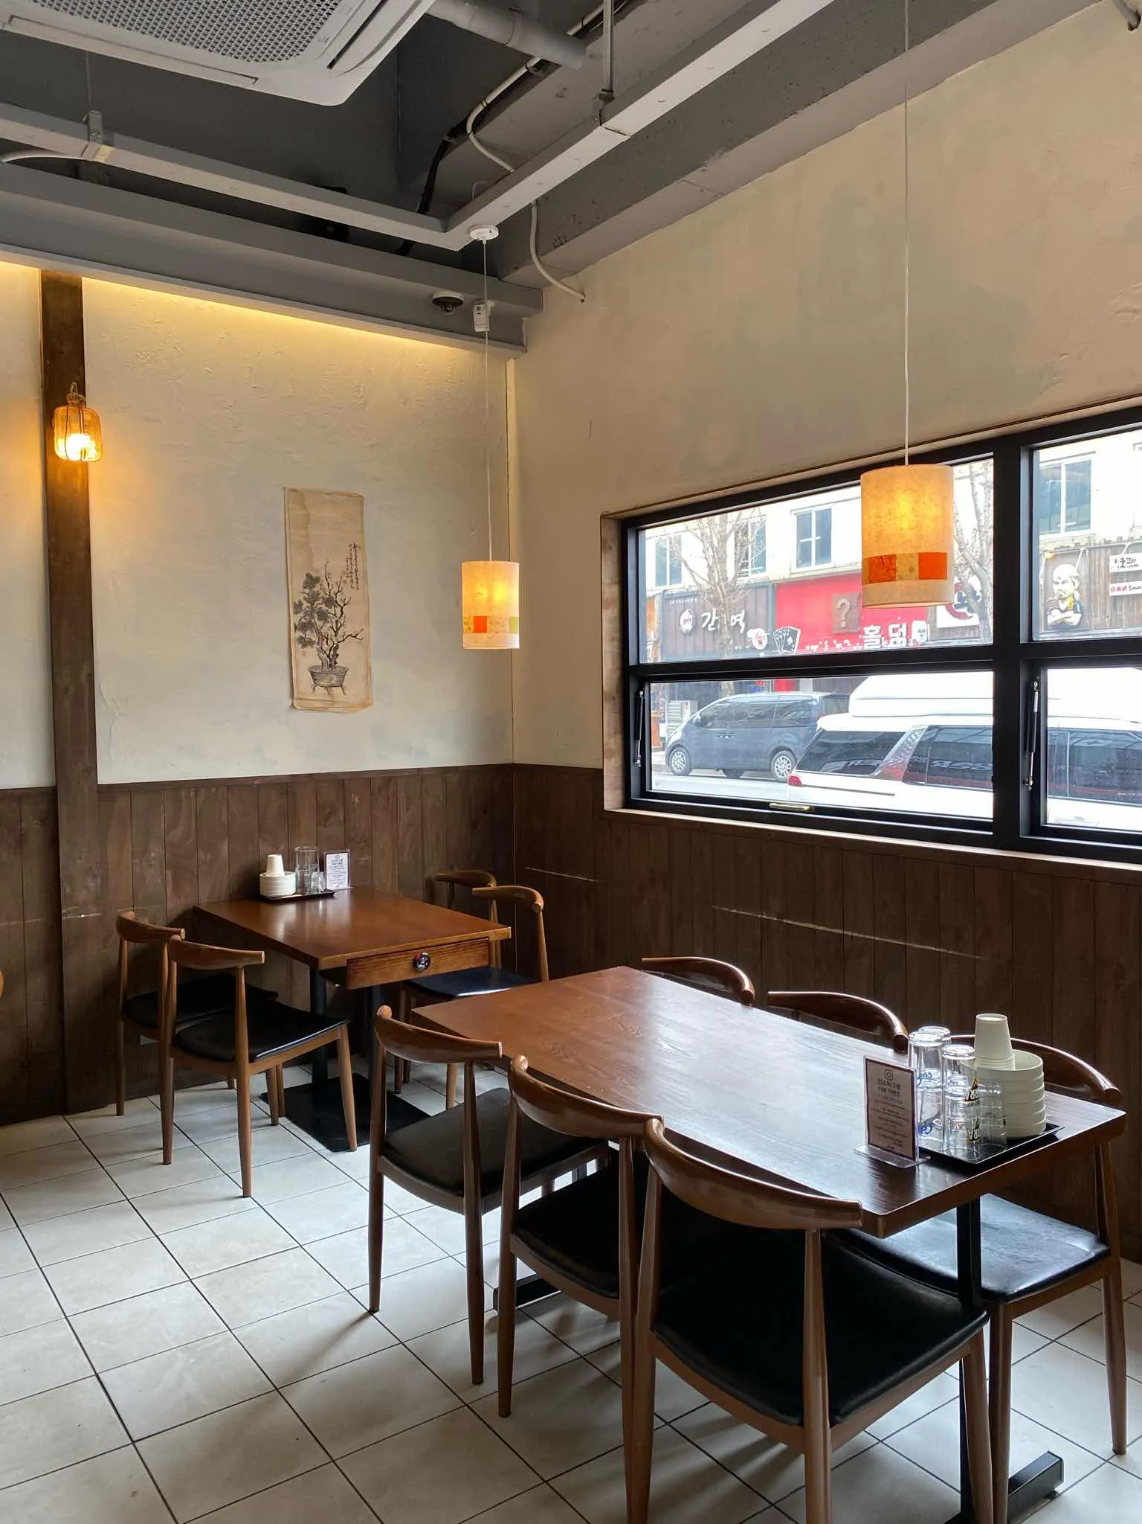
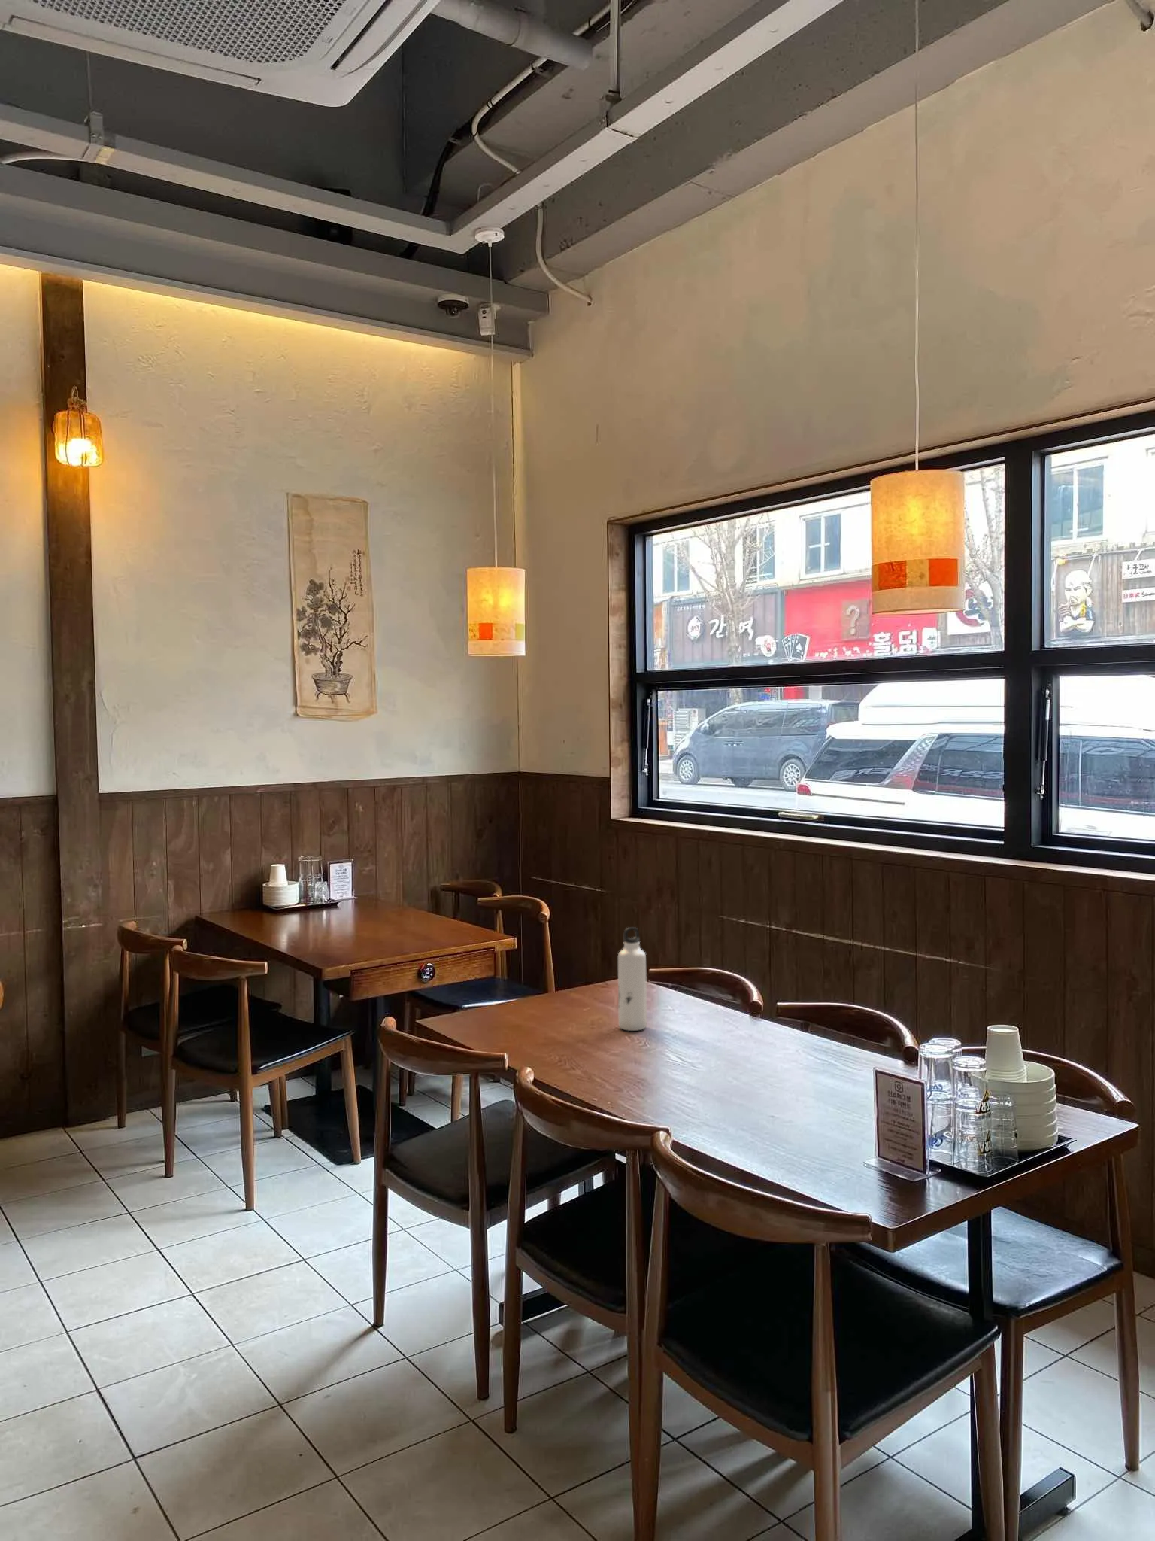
+ water bottle (632, 978)
